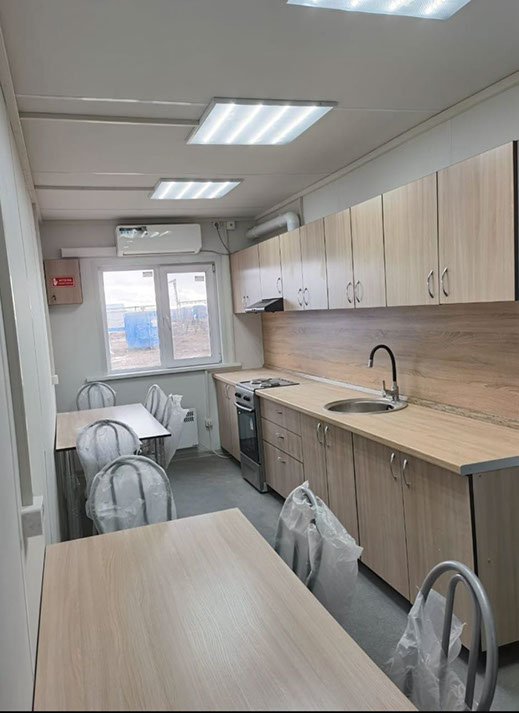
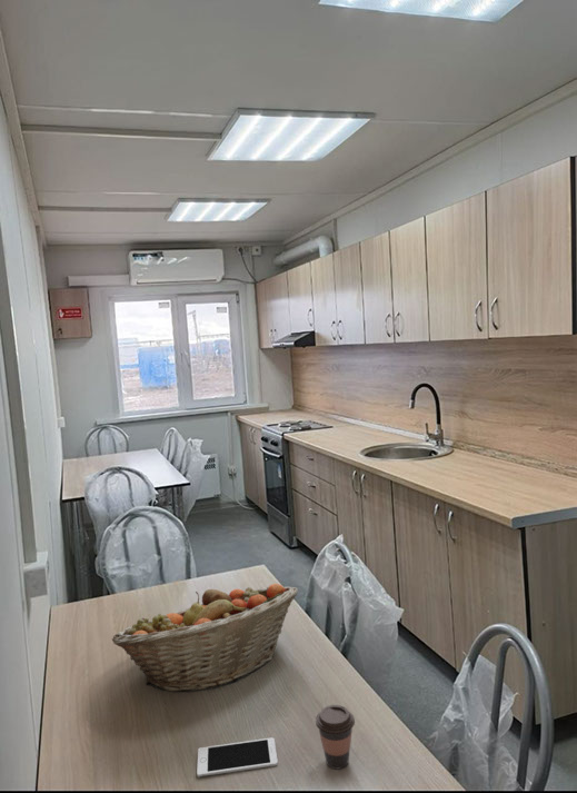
+ cell phone (237, 756)
+ coffee cup (336, 737)
+ fruit basket (209, 626)
